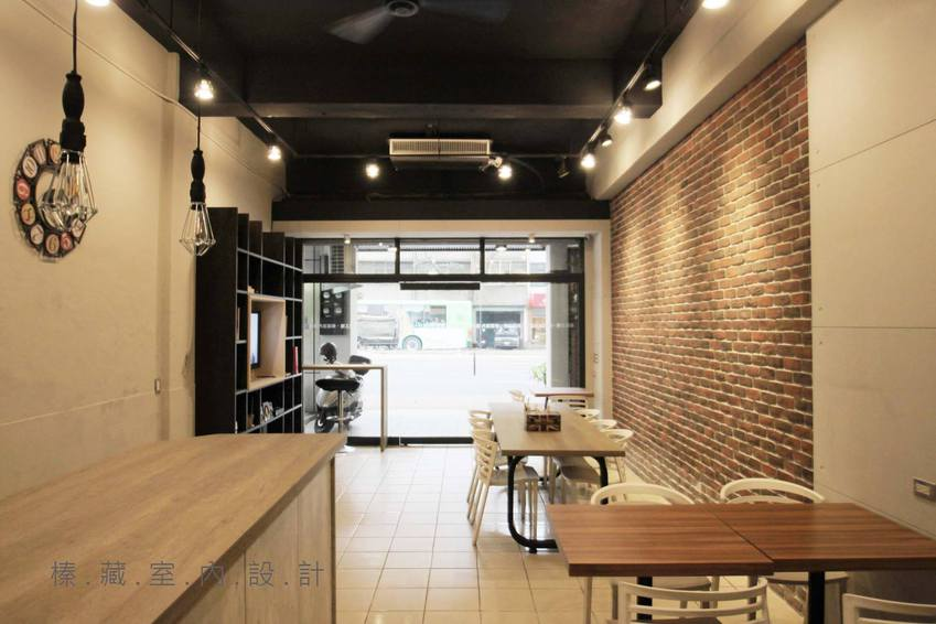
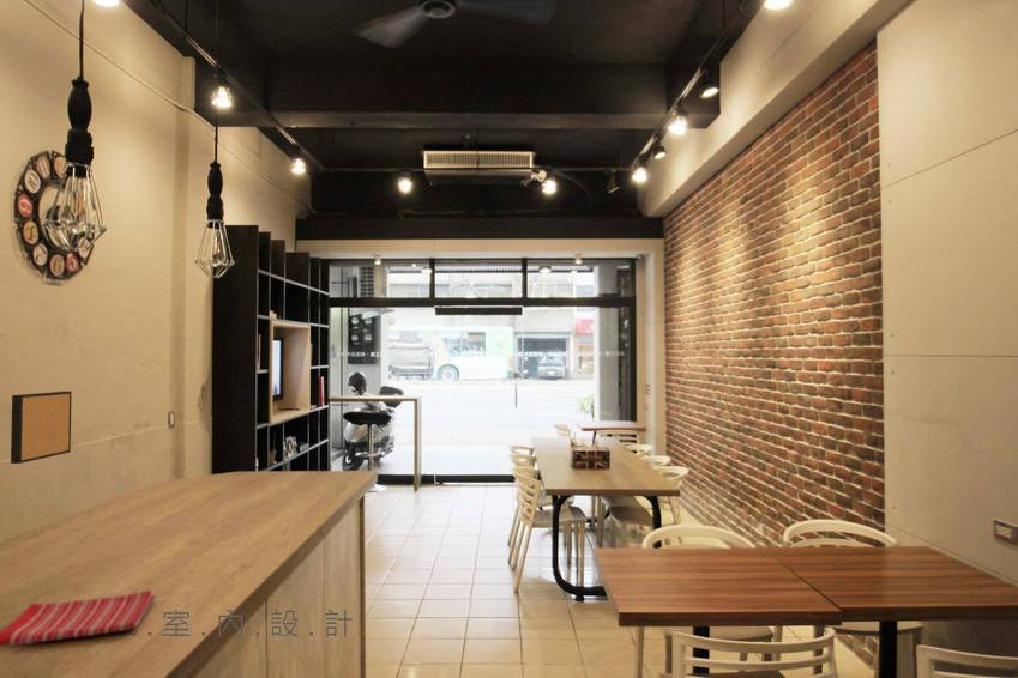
+ dish towel (80, 616)
+ wall art (42, 425)
